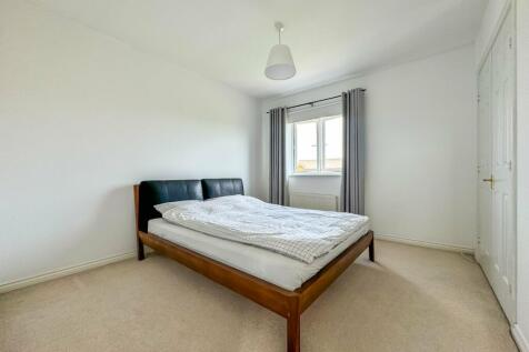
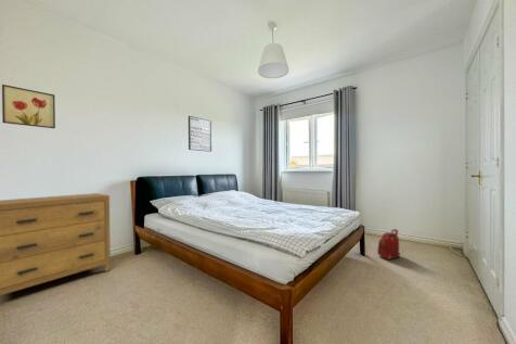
+ backpack (389, 242)
+ wall art (199, 135)
+ dresser (55, 239)
+ wall art (29, 107)
